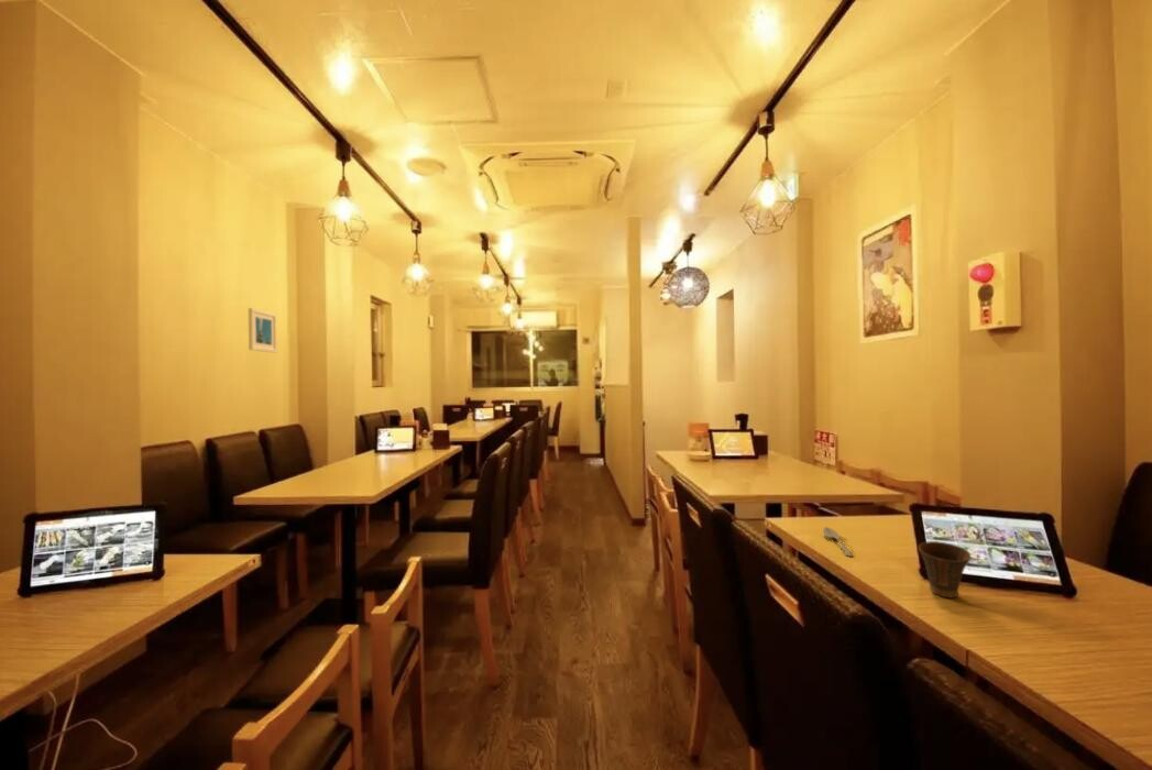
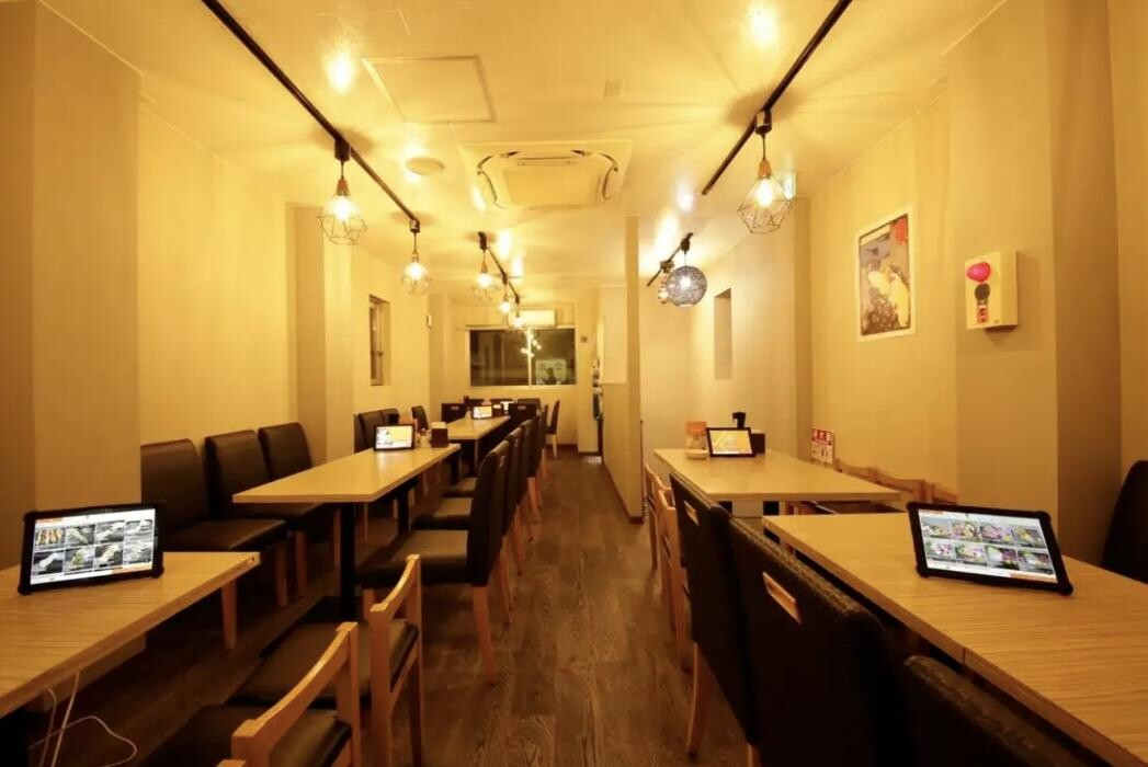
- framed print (263, 331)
- spoon (837, 540)
- cup (944, 571)
